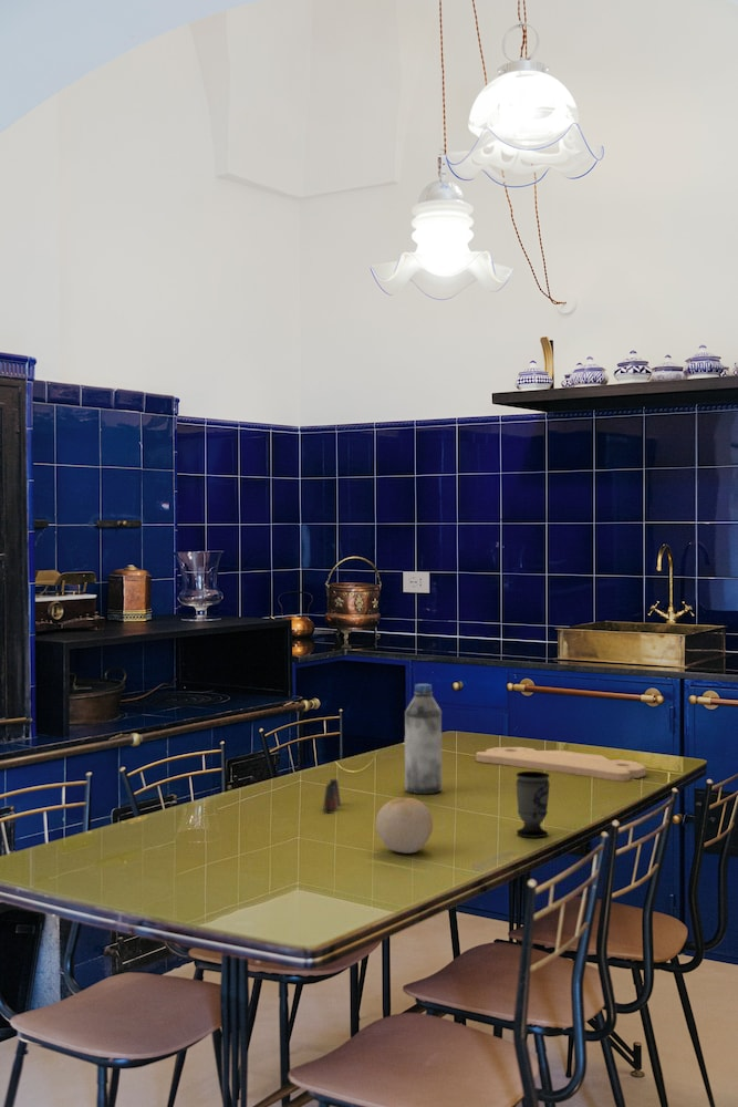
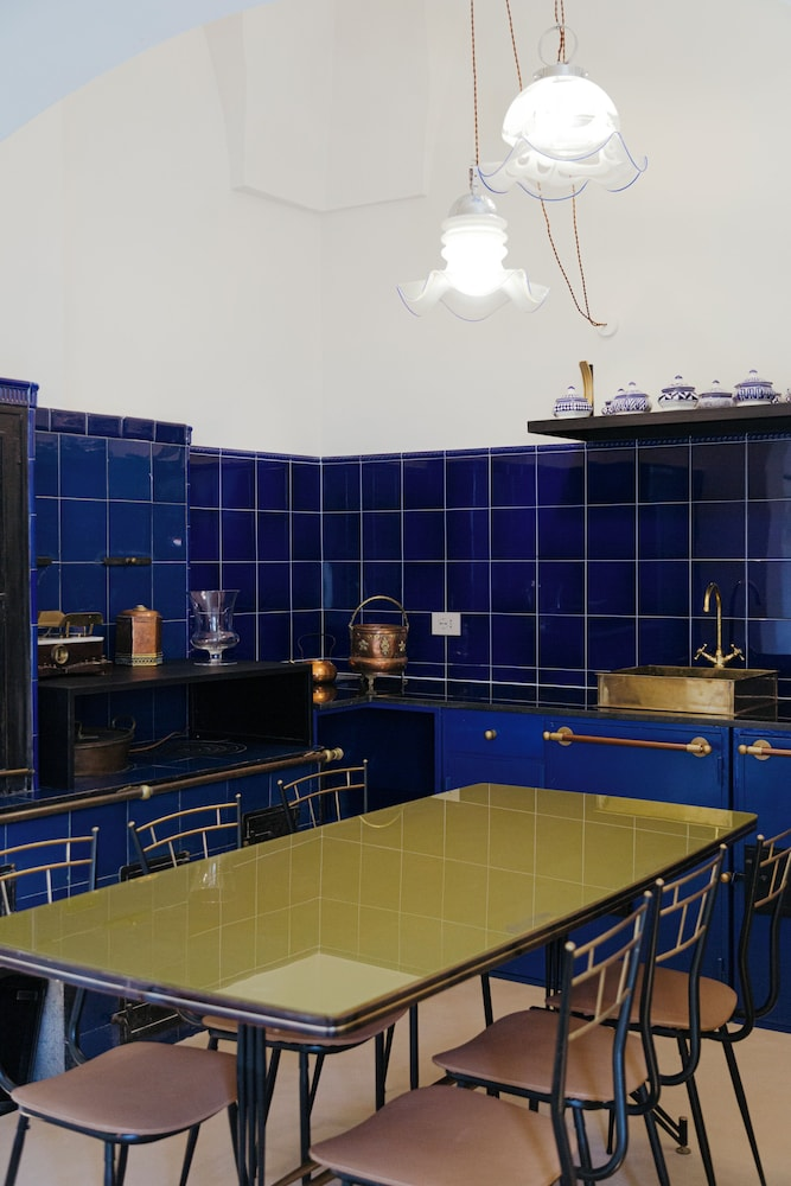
- cutting board (563, 762)
- salt shaker (331, 796)
- cup (532, 804)
- fruit (404, 826)
- water bottle (423, 737)
